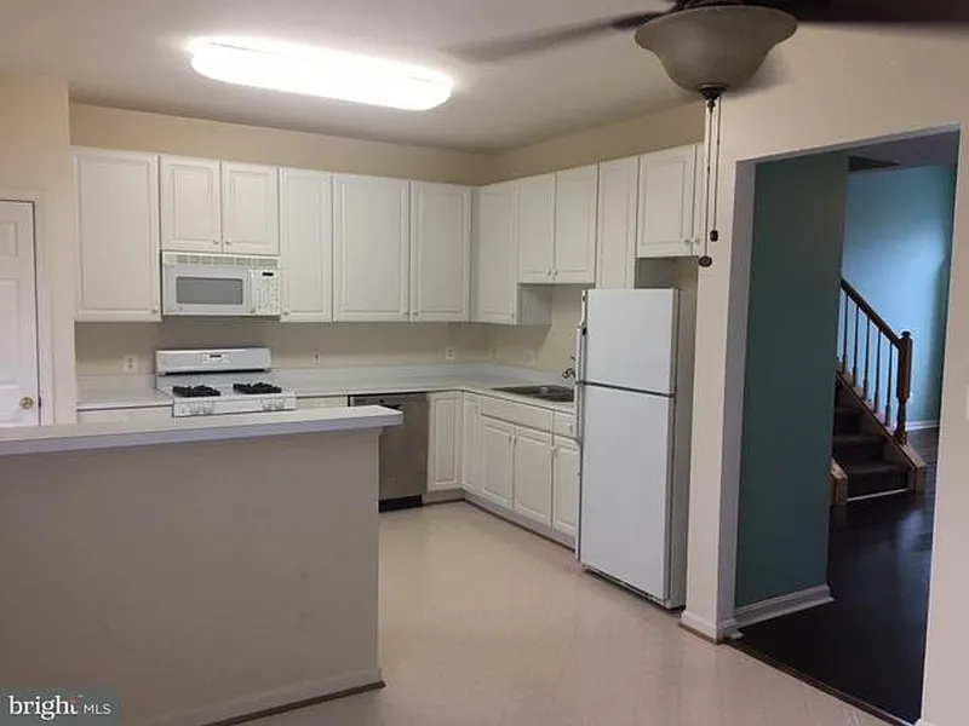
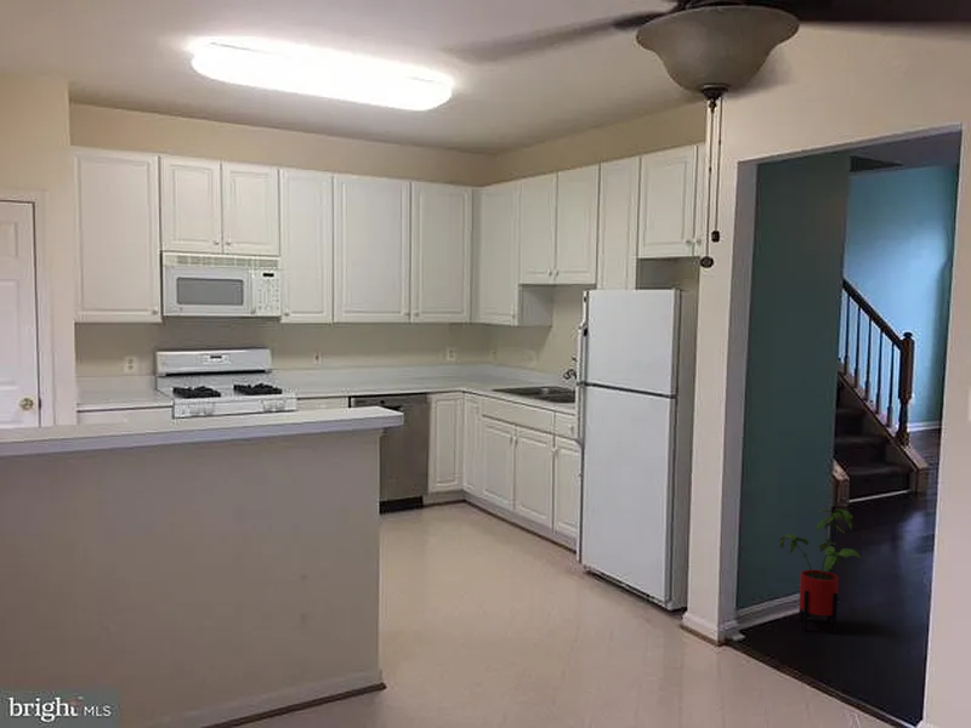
+ house plant (825, 568)
